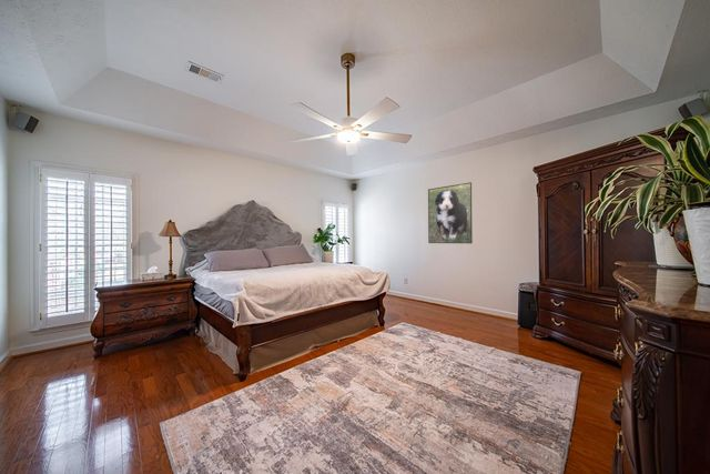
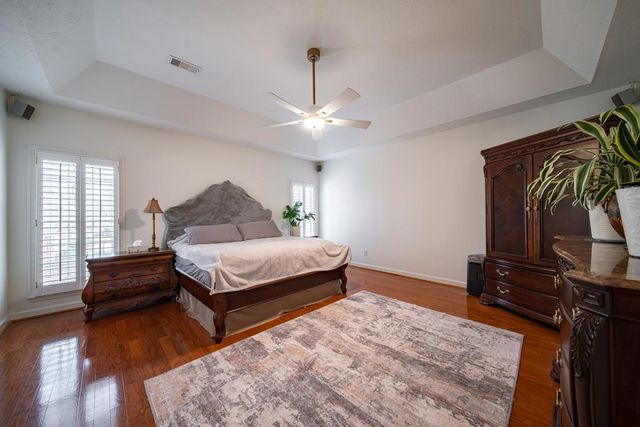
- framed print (448, 214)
